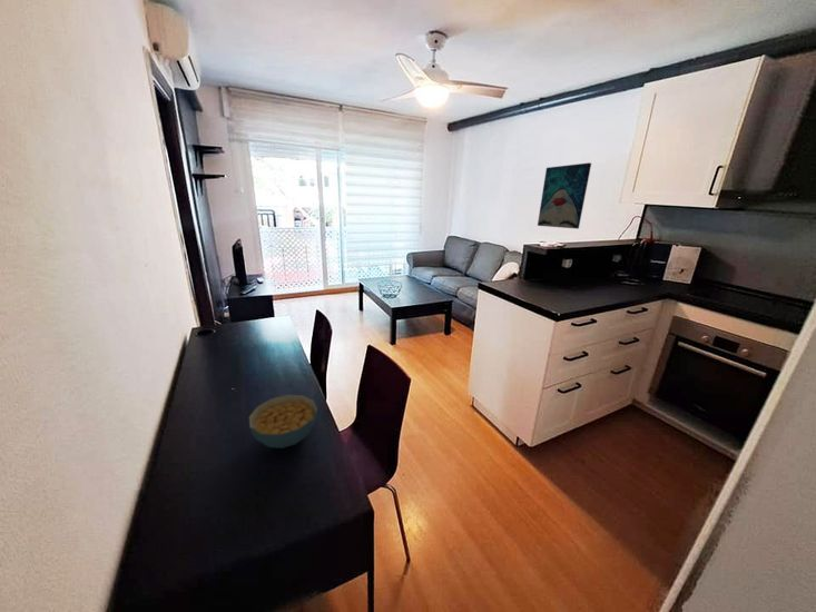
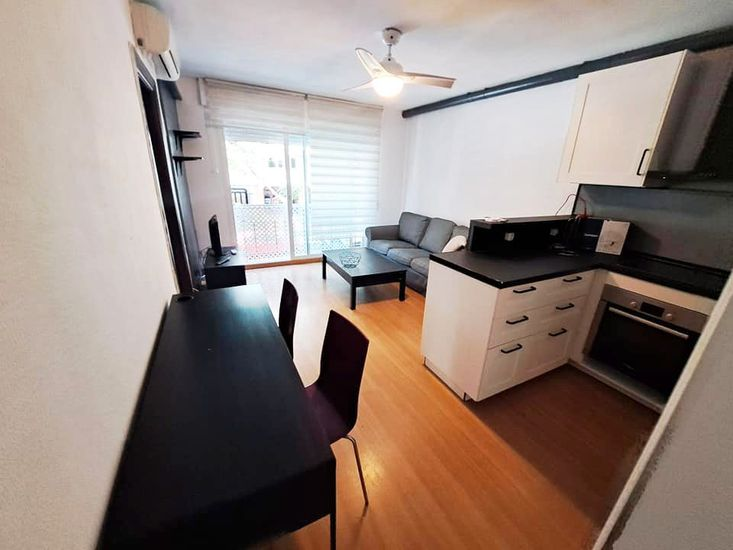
- wall art (561, 197)
- cereal bowl (285, 425)
